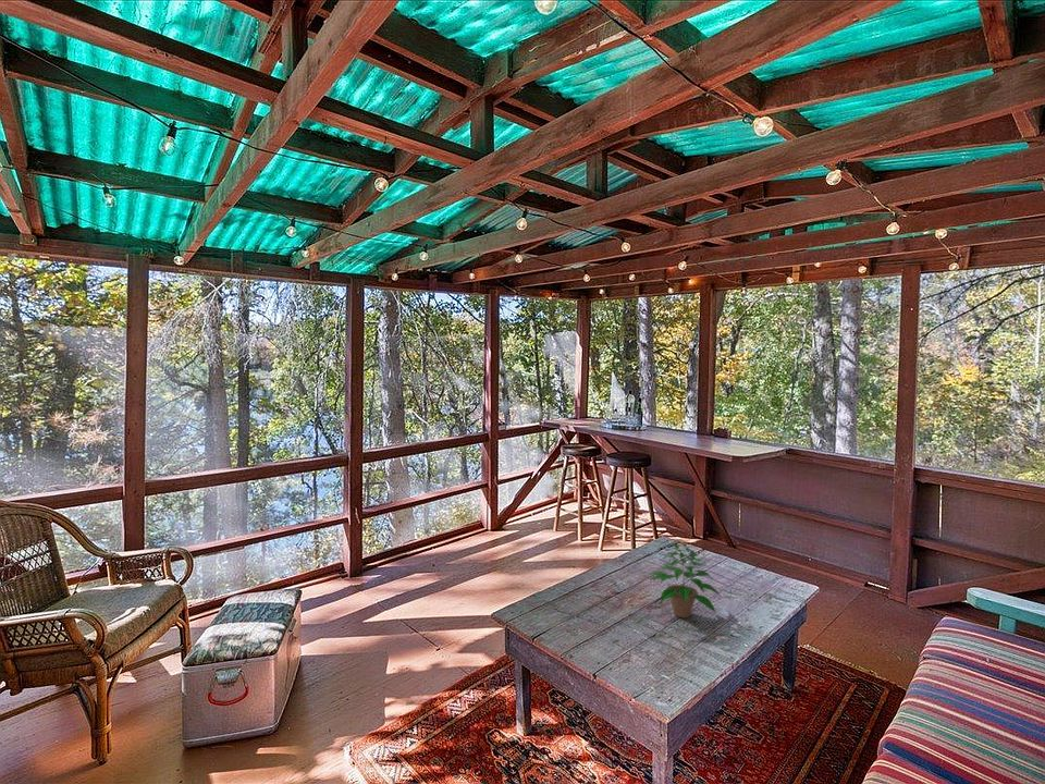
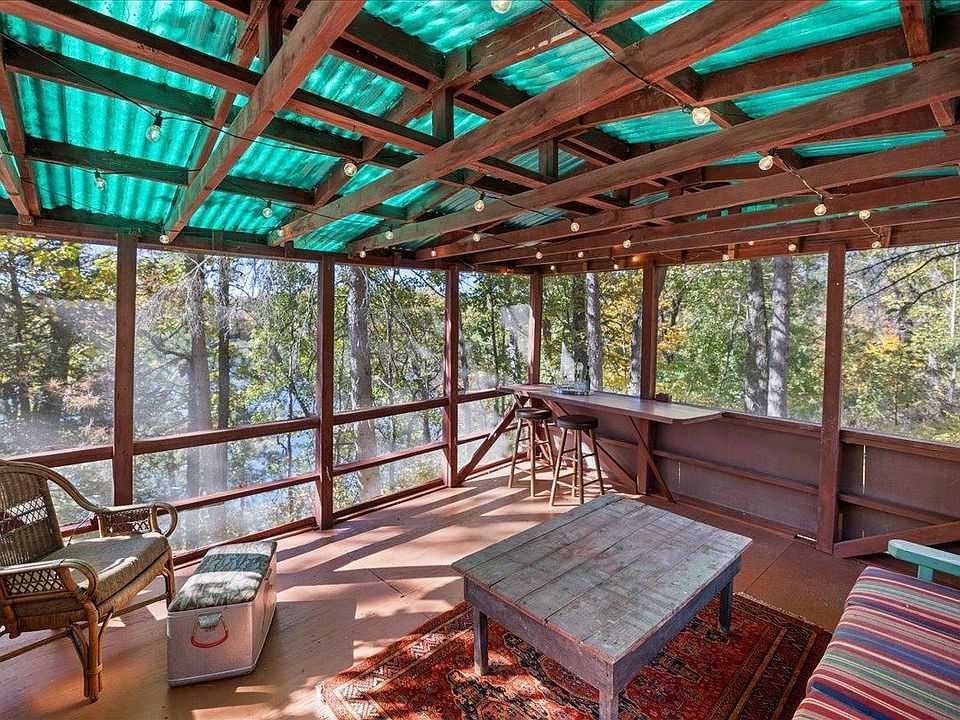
- potted plant (684, 579)
